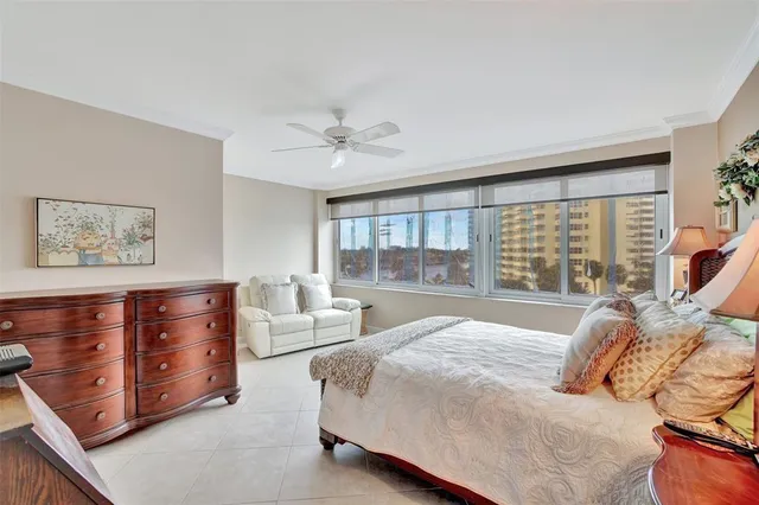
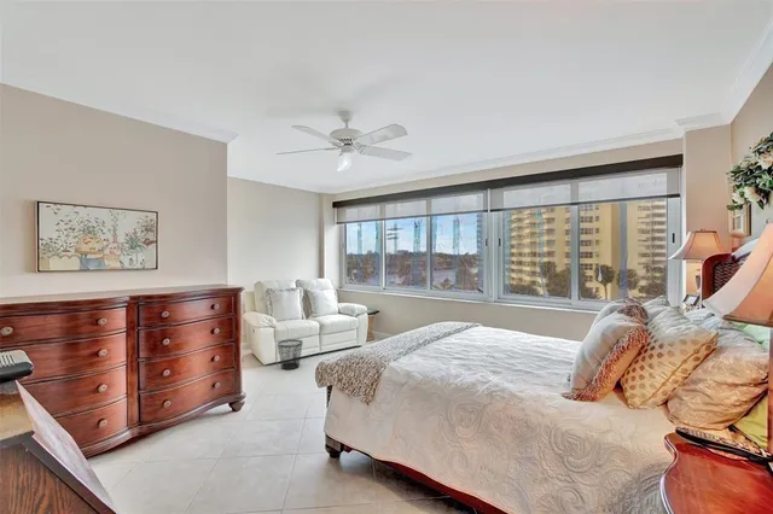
+ wastebasket (290, 355)
